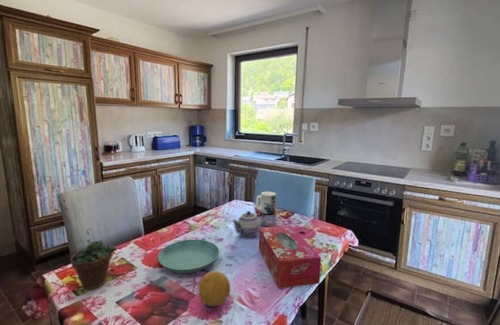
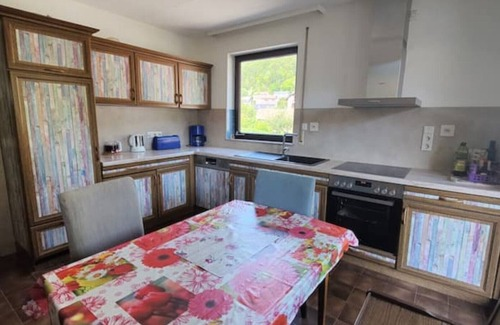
- mug (266, 203)
- succulent plant (92, 256)
- teapot (248, 222)
- fruit (214, 288)
- saucer (189, 256)
- tissue box (285, 252)
